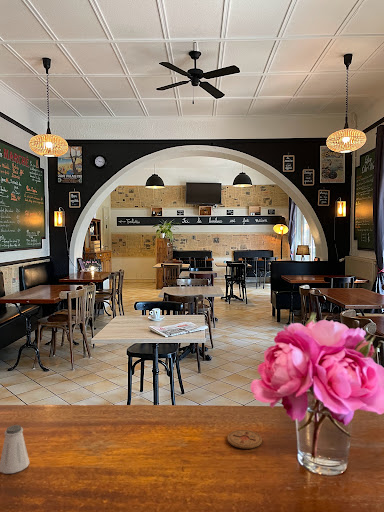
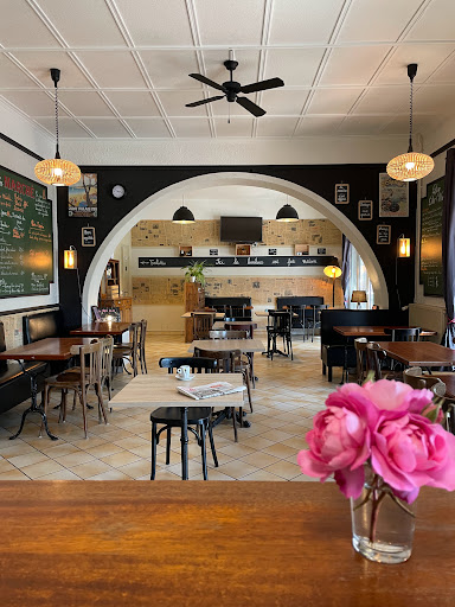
- saltshaker (14, 446)
- coaster (244, 438)
